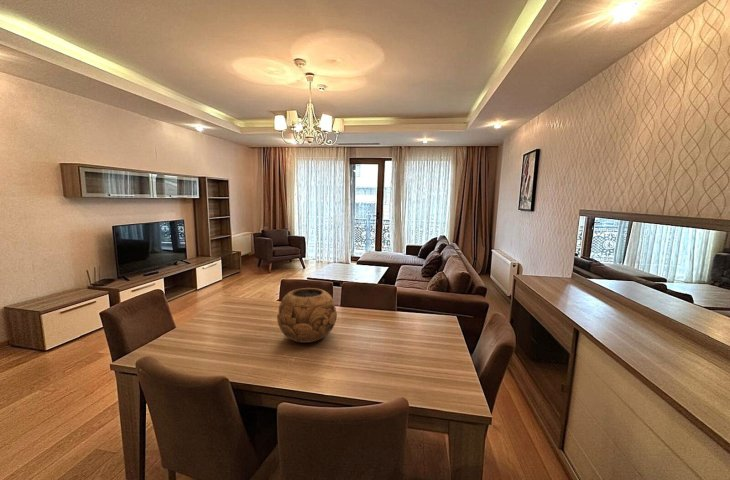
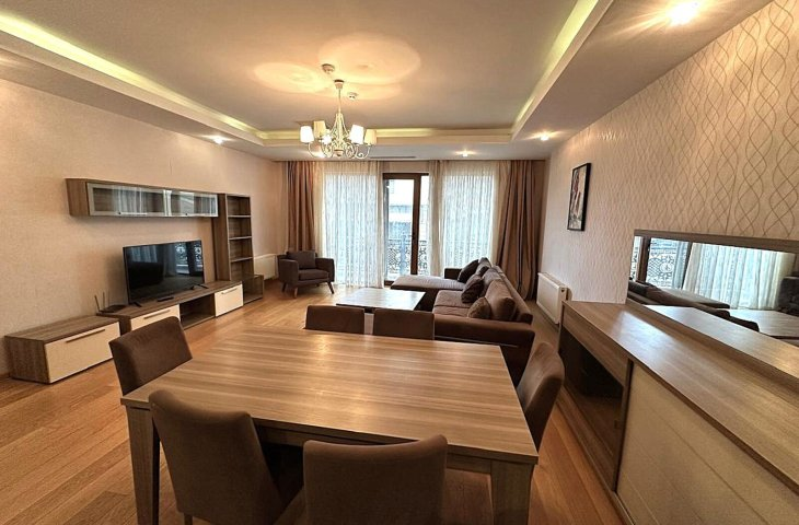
- decorative bowl (307, 314)
